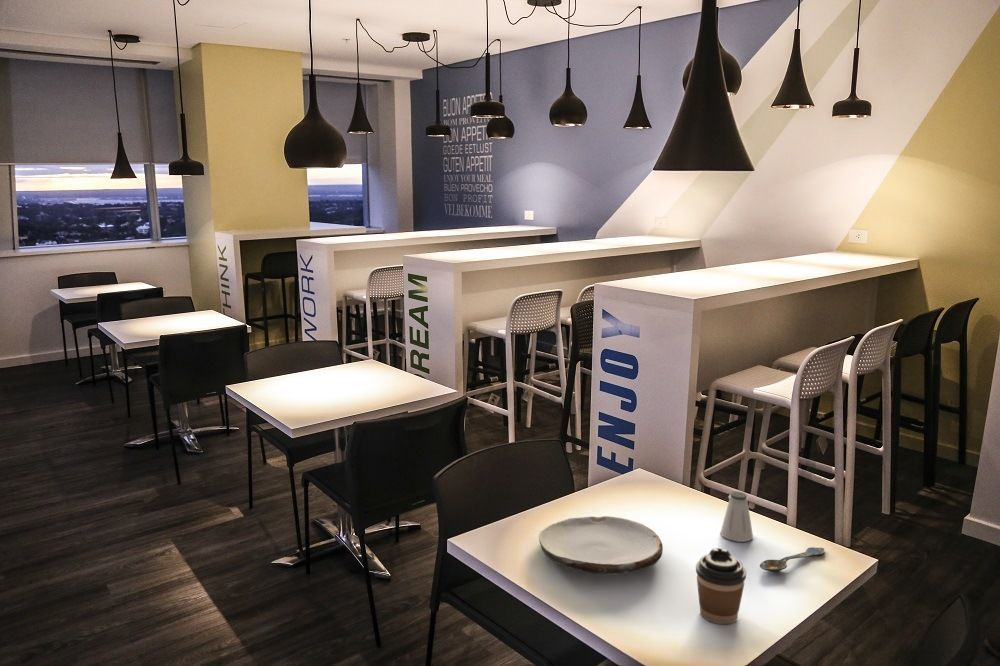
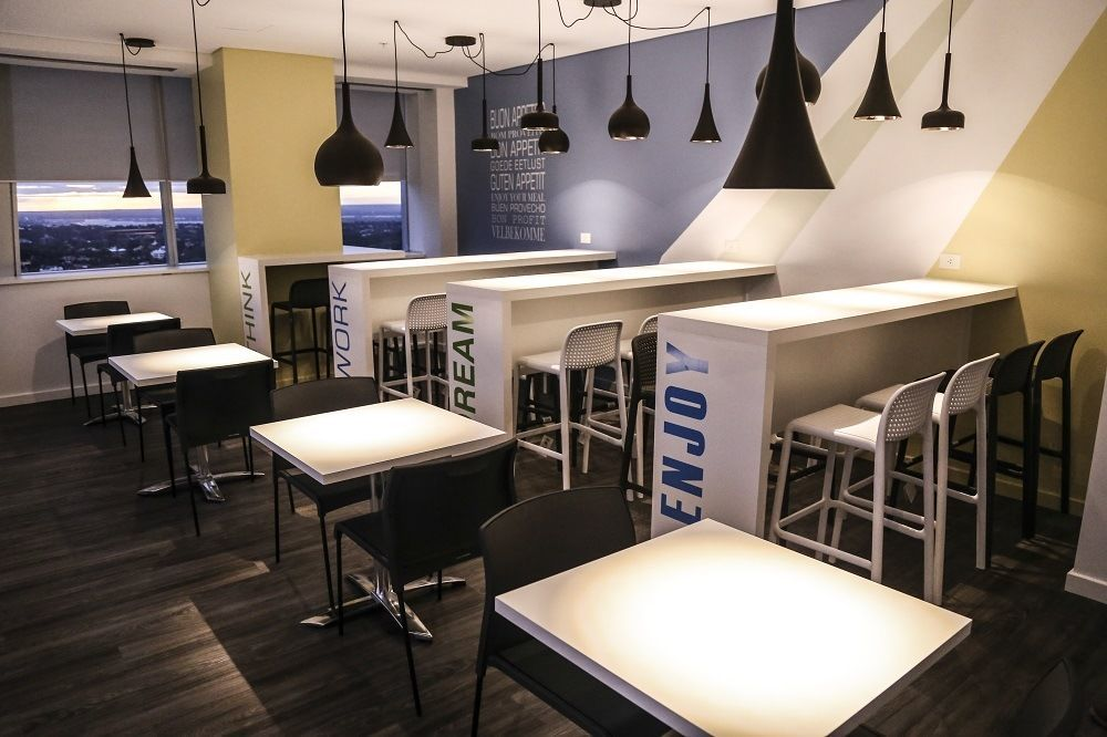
- saltshaker (737, 514)
- coffee cup (720, 584)
- spoon (793, 558)
- plate (599, 544)
